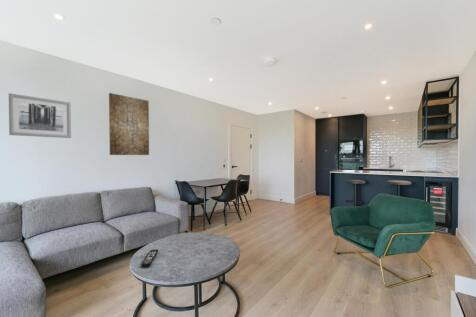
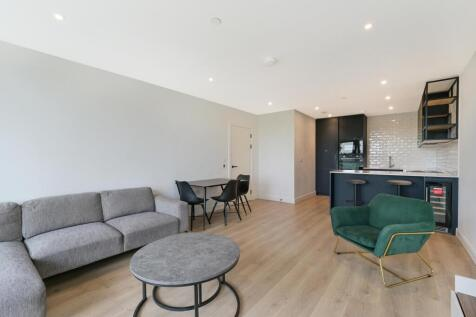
- remote control (150, 257)
- wall art (130, 126)
- wall art (42, 117)
